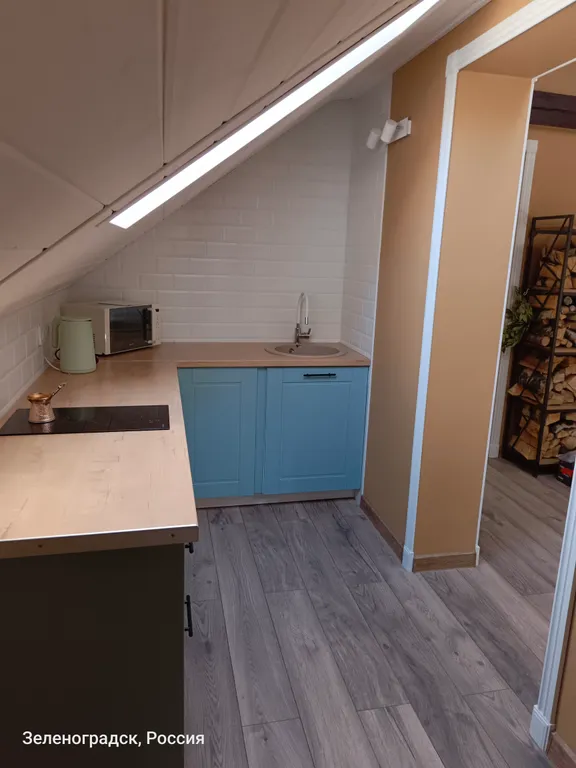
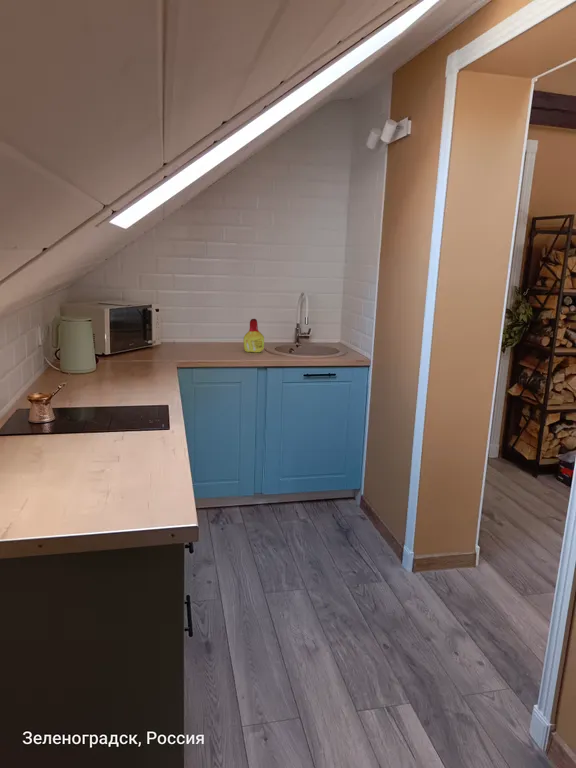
+ bottle (253, 335)
